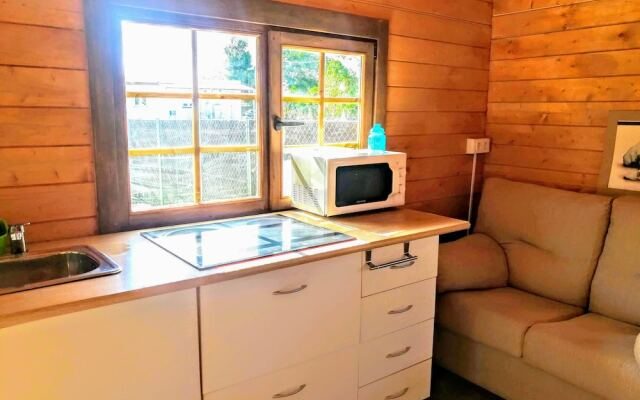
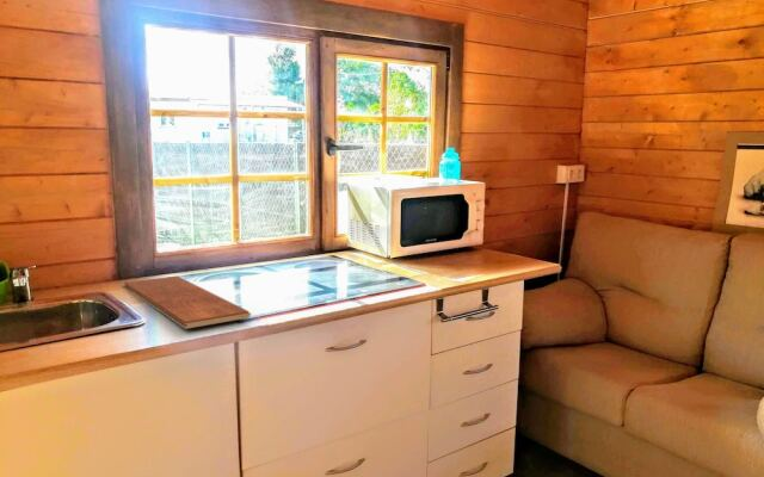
+ chopping board (181, 298)
